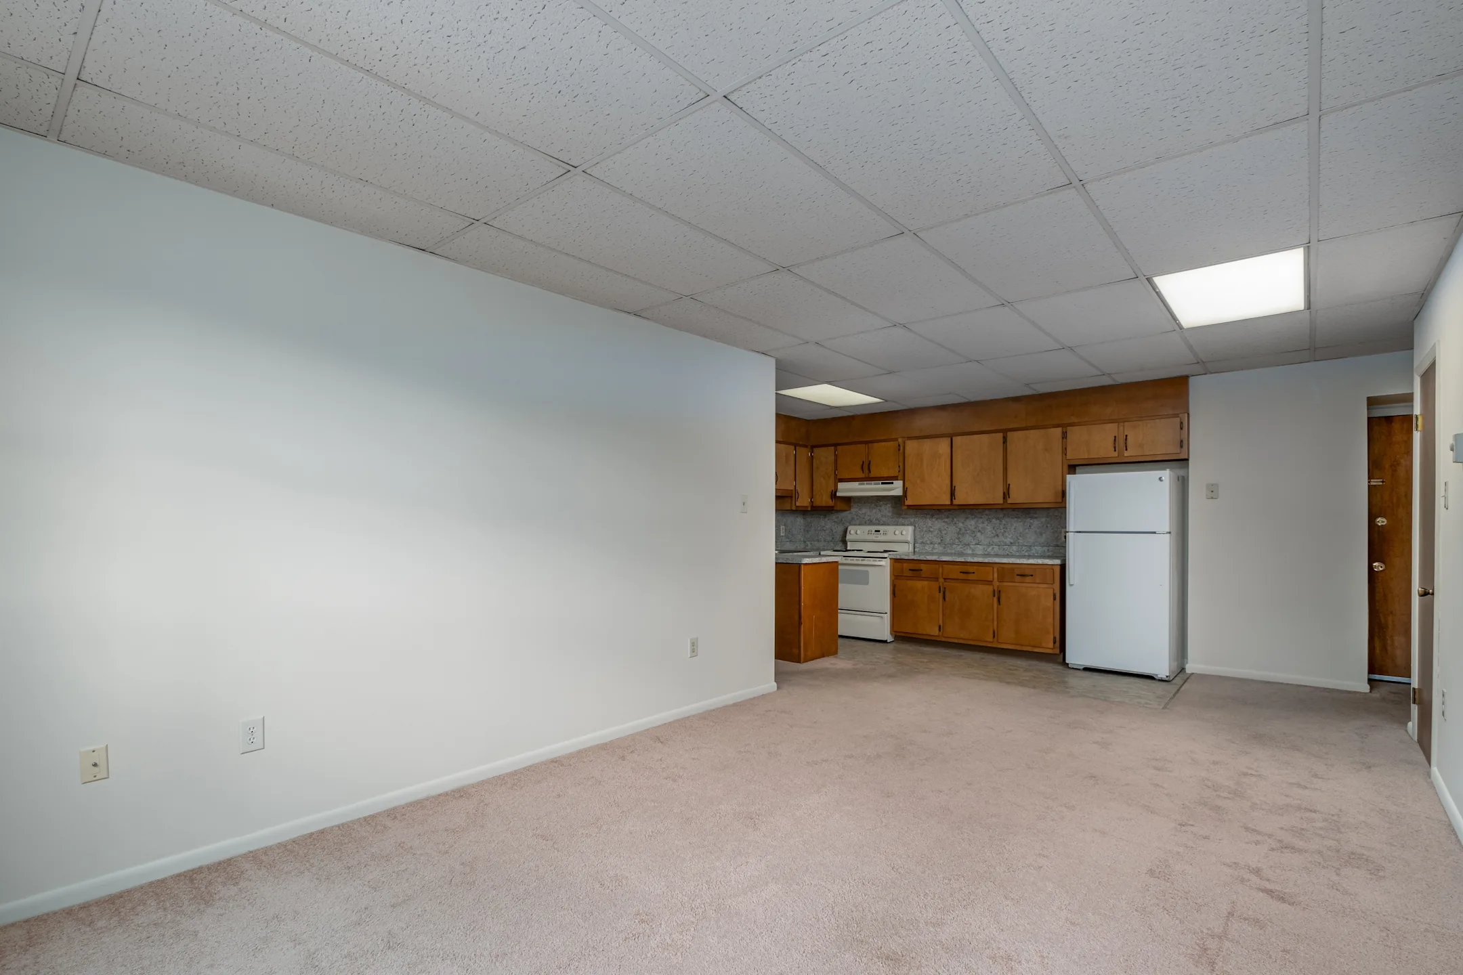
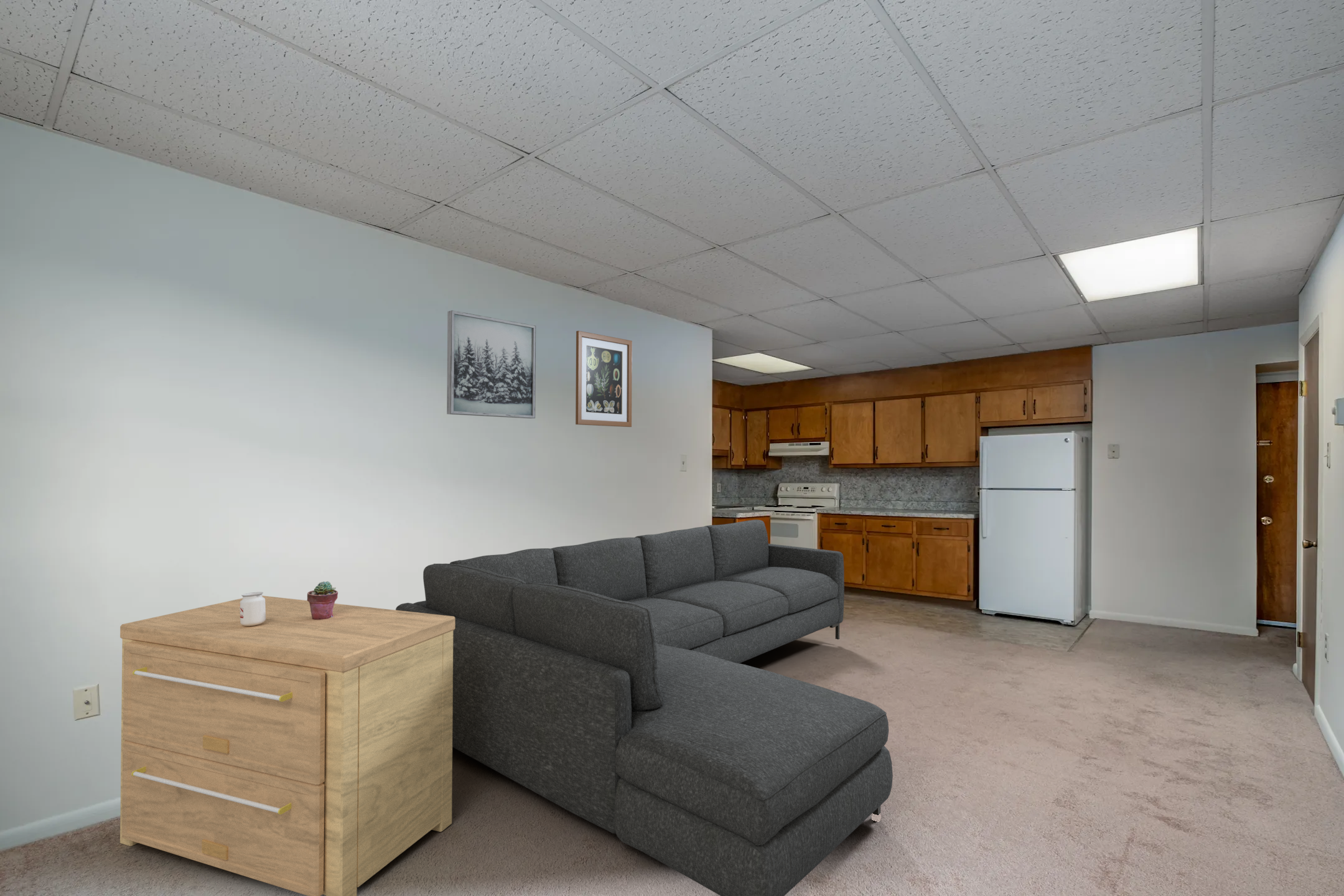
+ sofa (755, 627)
+ candle (246, 608)
+ potted succulent (322, 599)
+ wall art (493, 367)
+ side table (284, 729)
+ wall art (605, 381)
